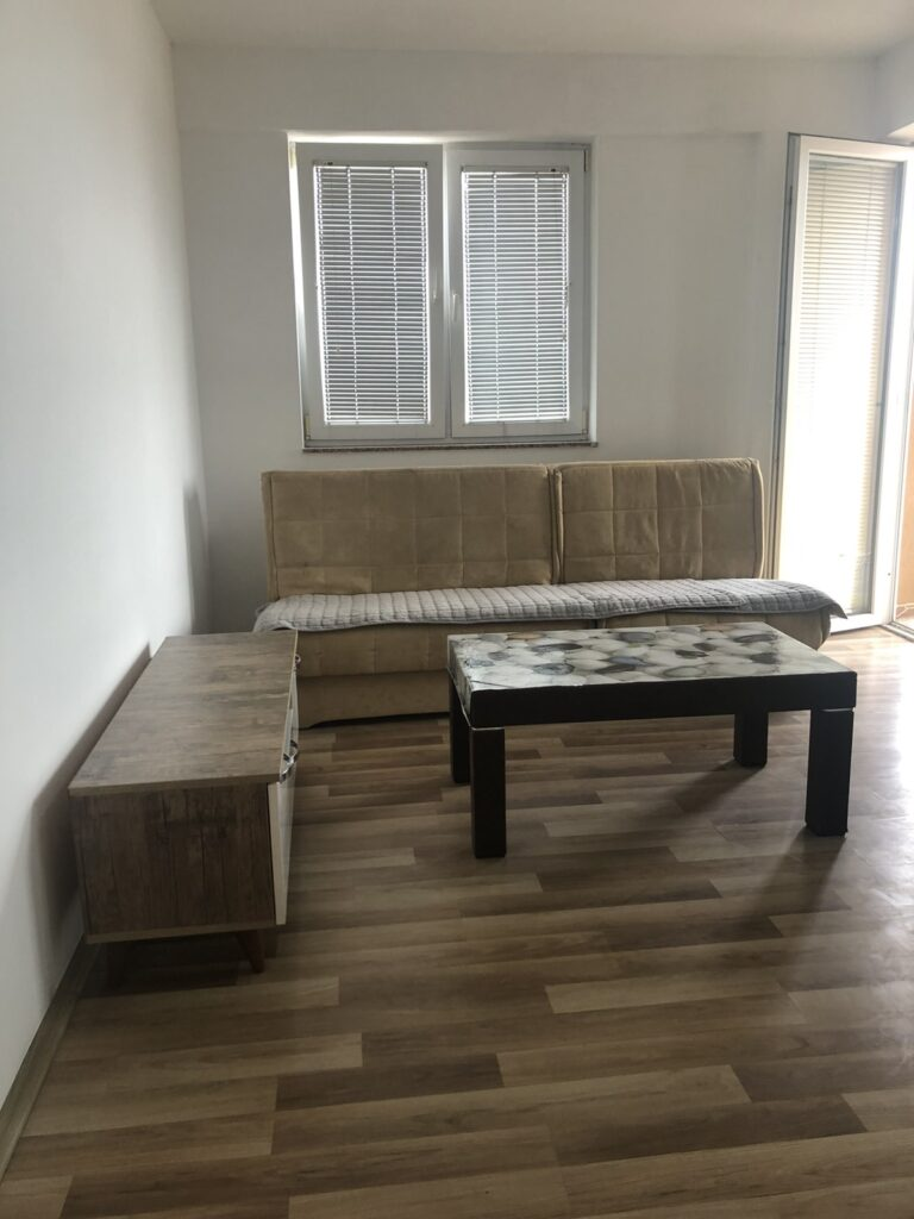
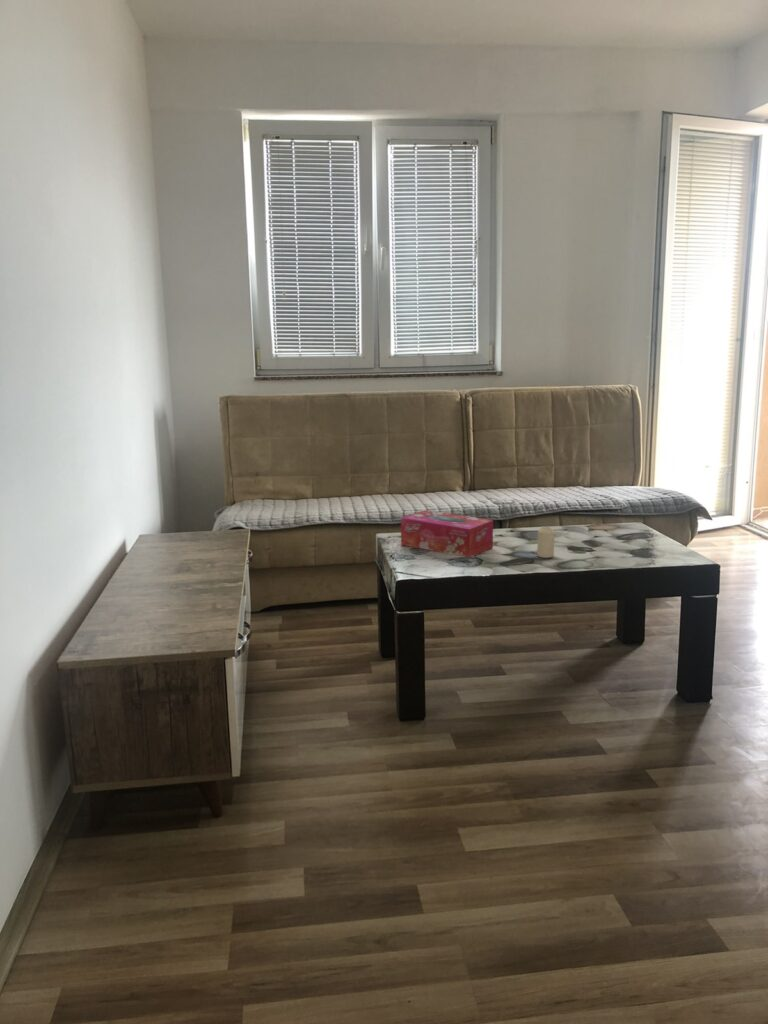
+ tissue box (446, 532)
+ candle (545, 541)
